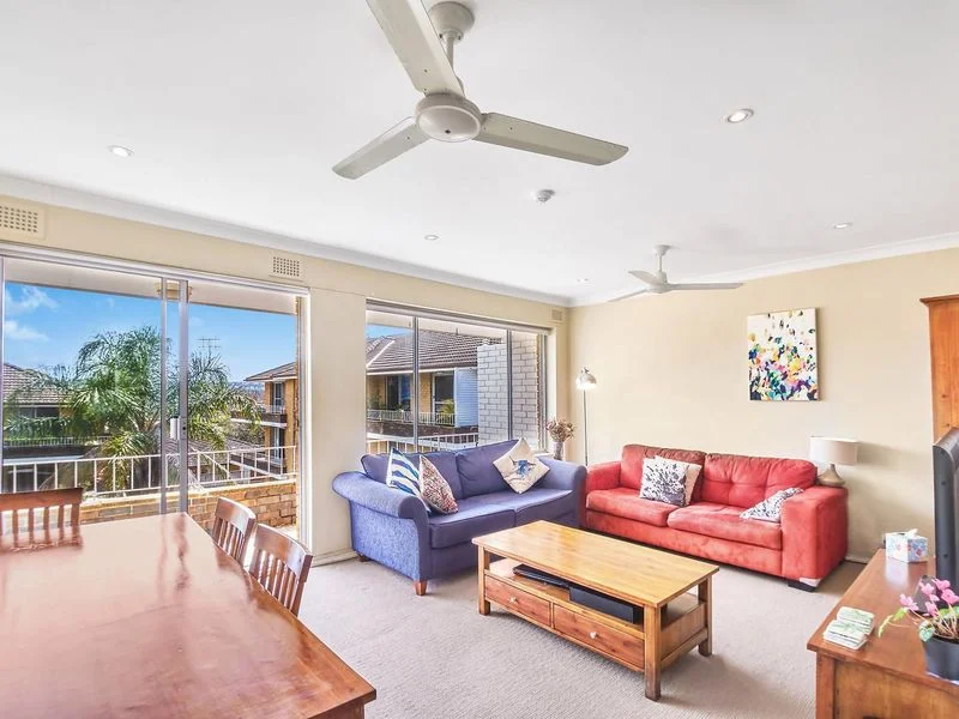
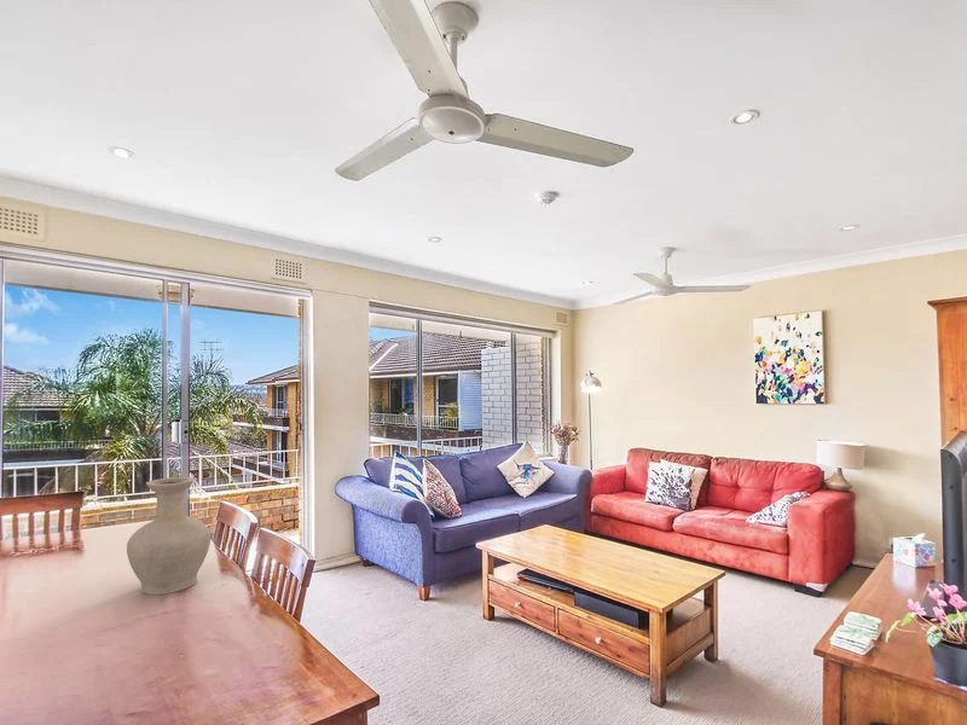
+ vase (169, 532)
